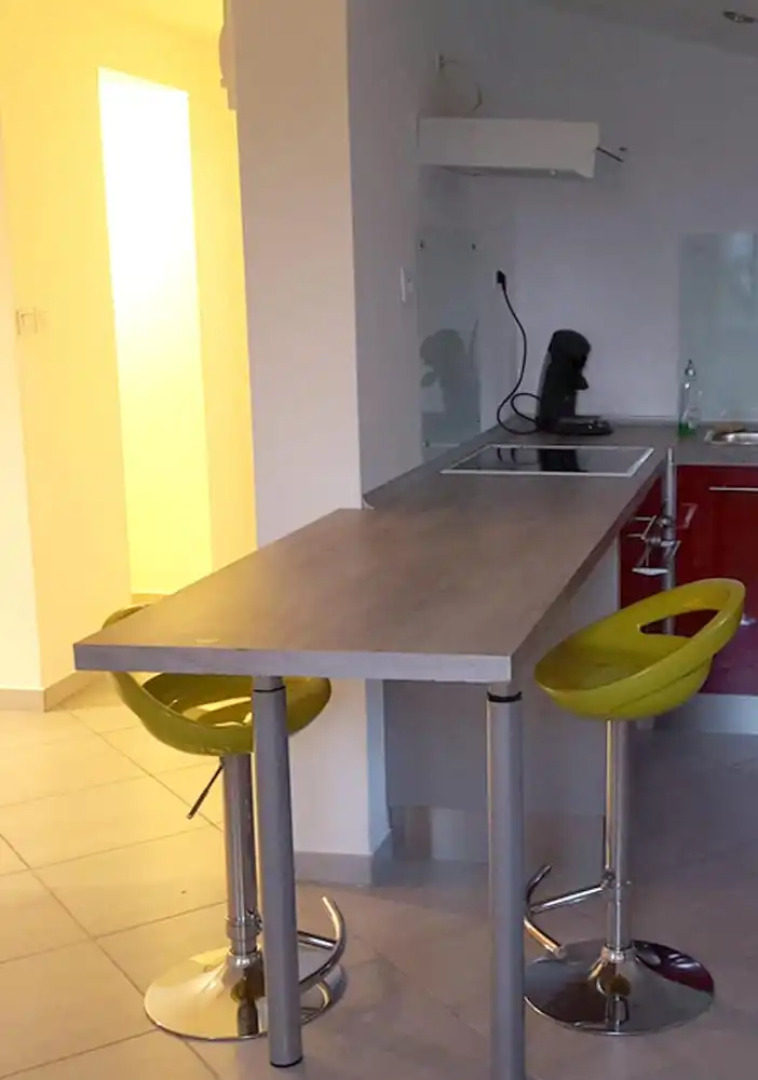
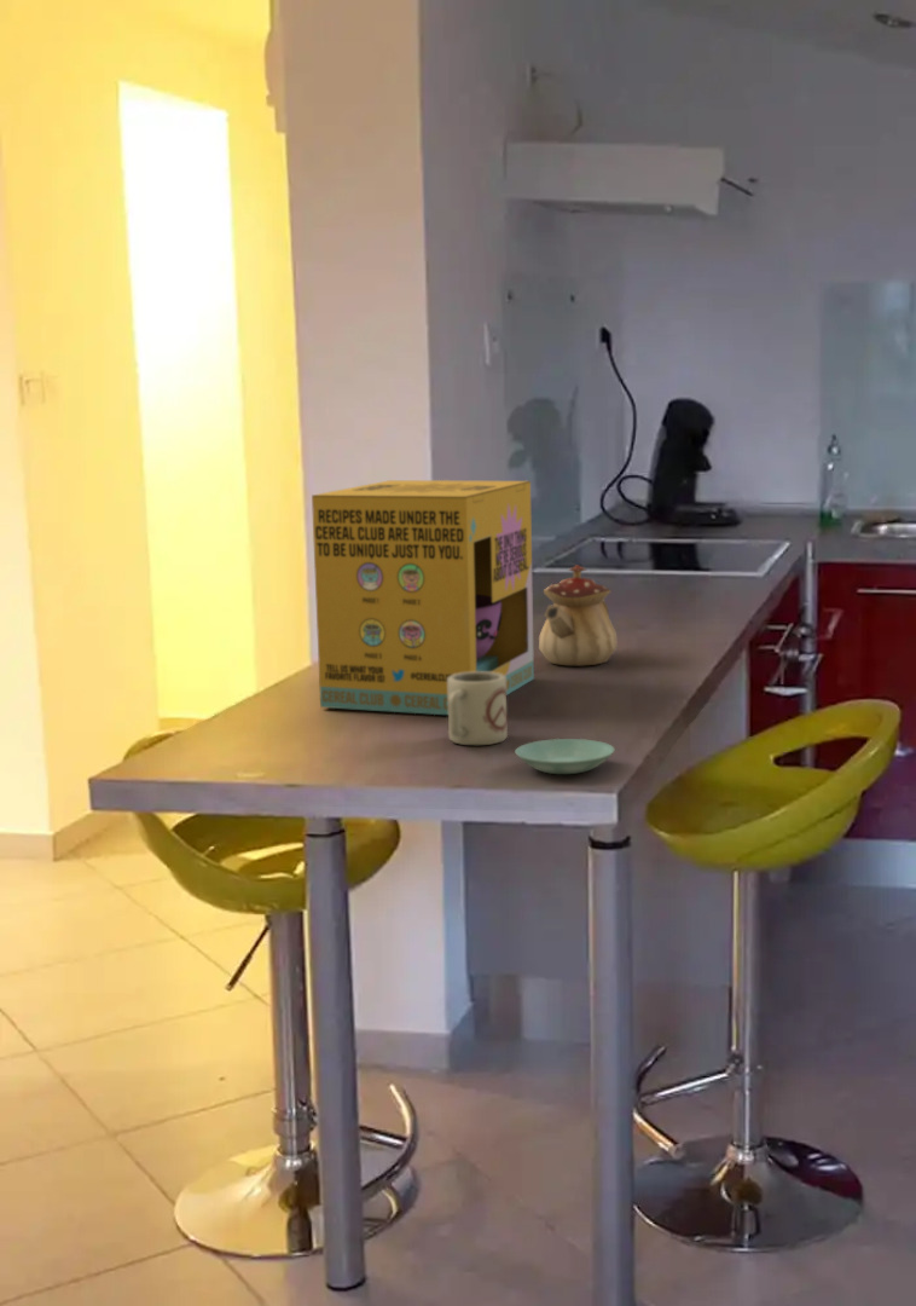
+ cup (471, 710)
+ saucer (564, 758)
+ cereal box (428, 591)
+ teapot (580, 611)
